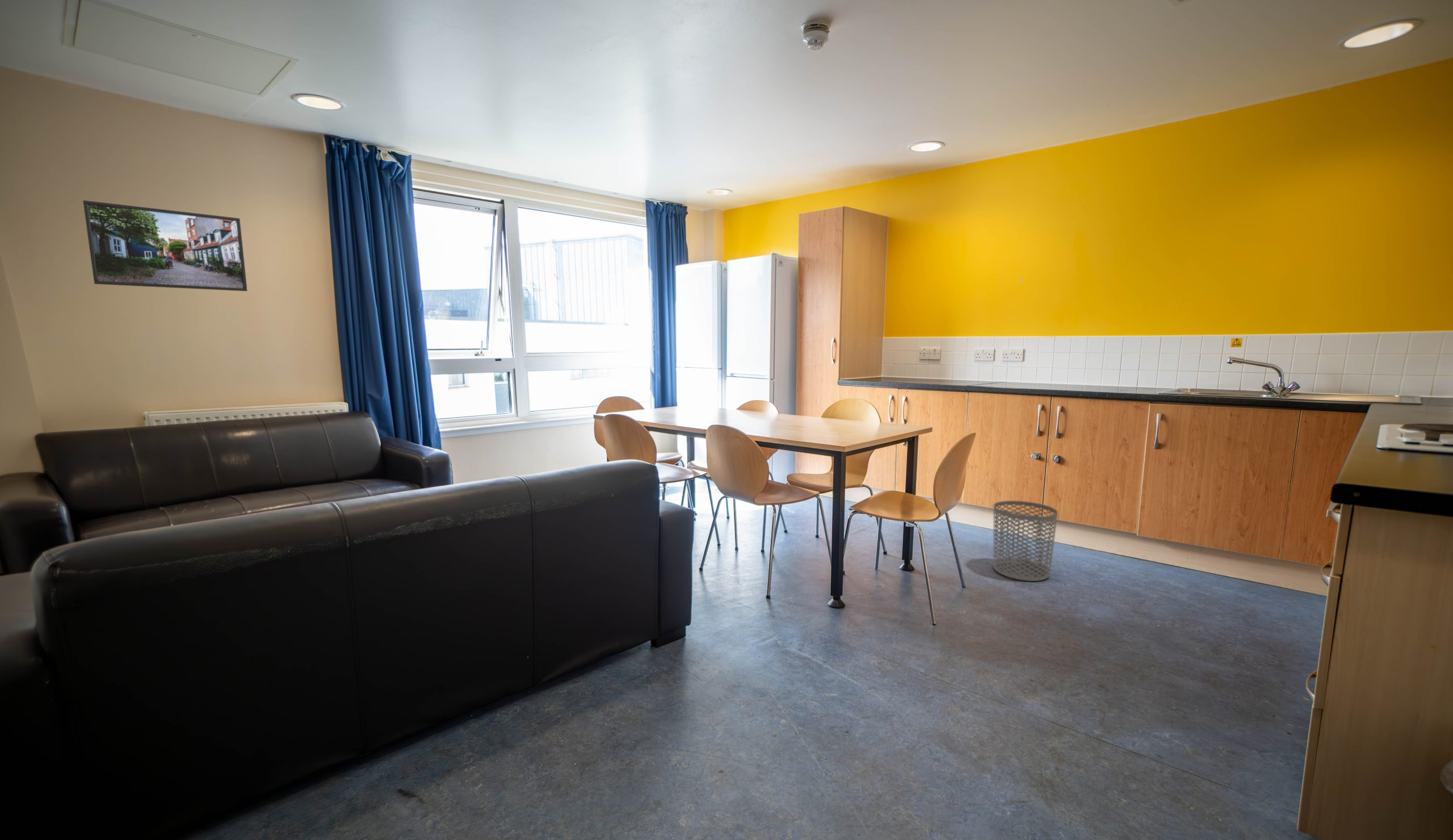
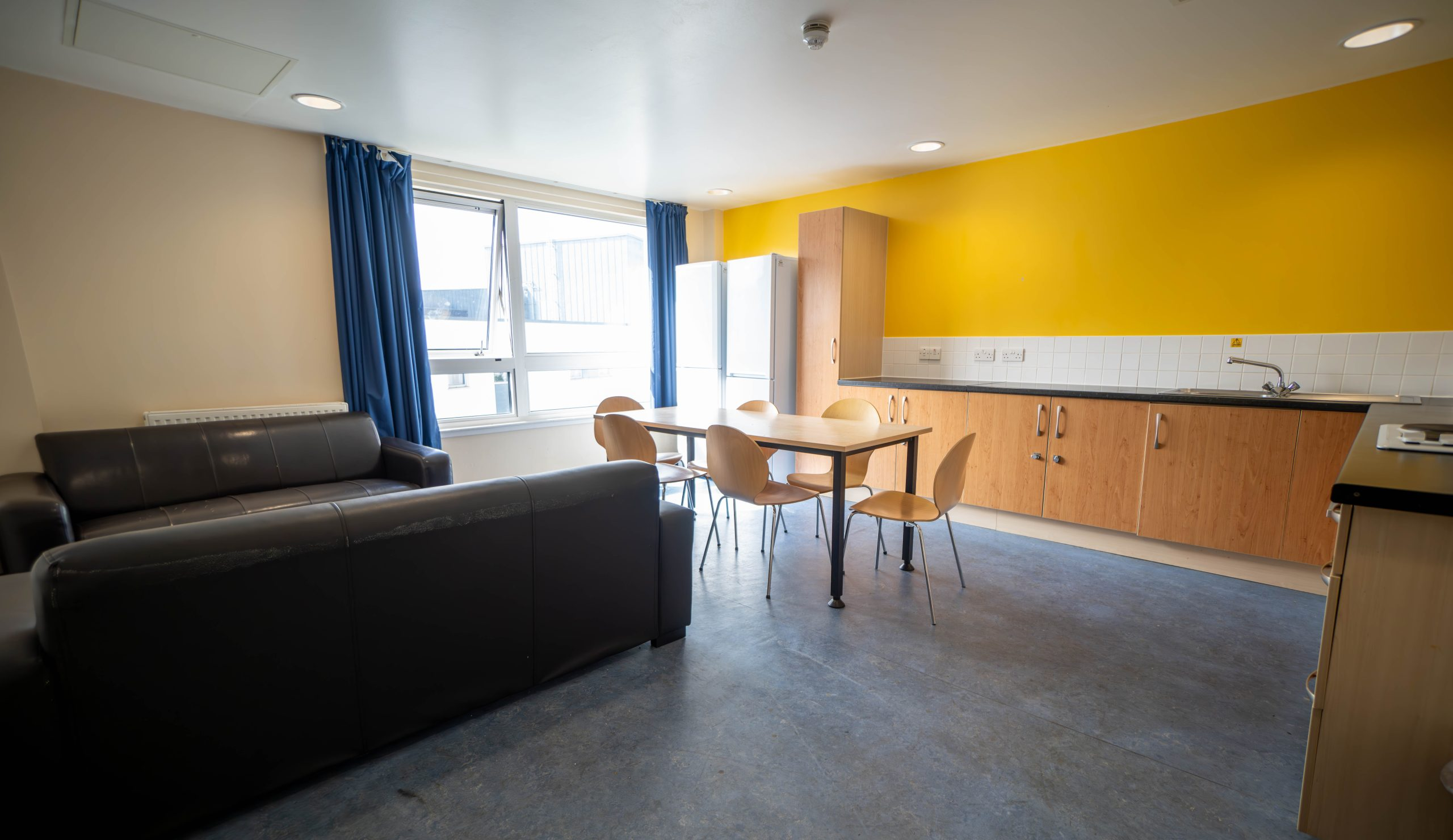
- waste bin (1023, 540)
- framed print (171, 249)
